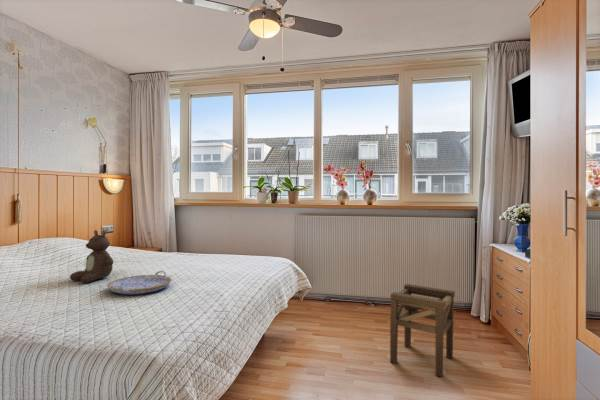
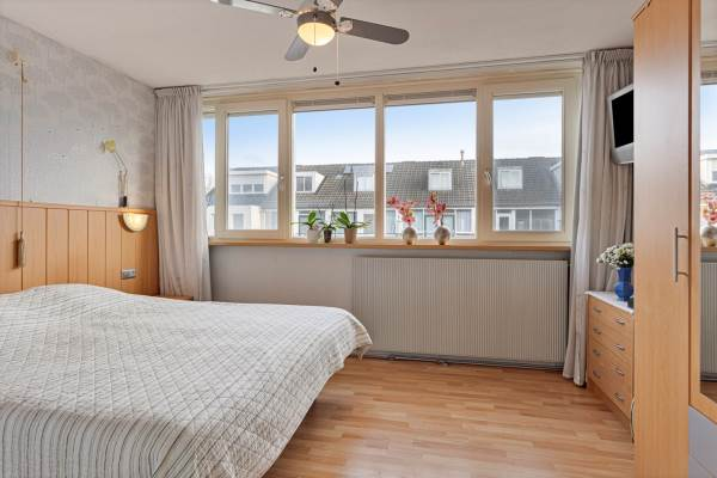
- stool (422, 326)
- teddy bear (92, 255)
- serving tray (140, 283)
